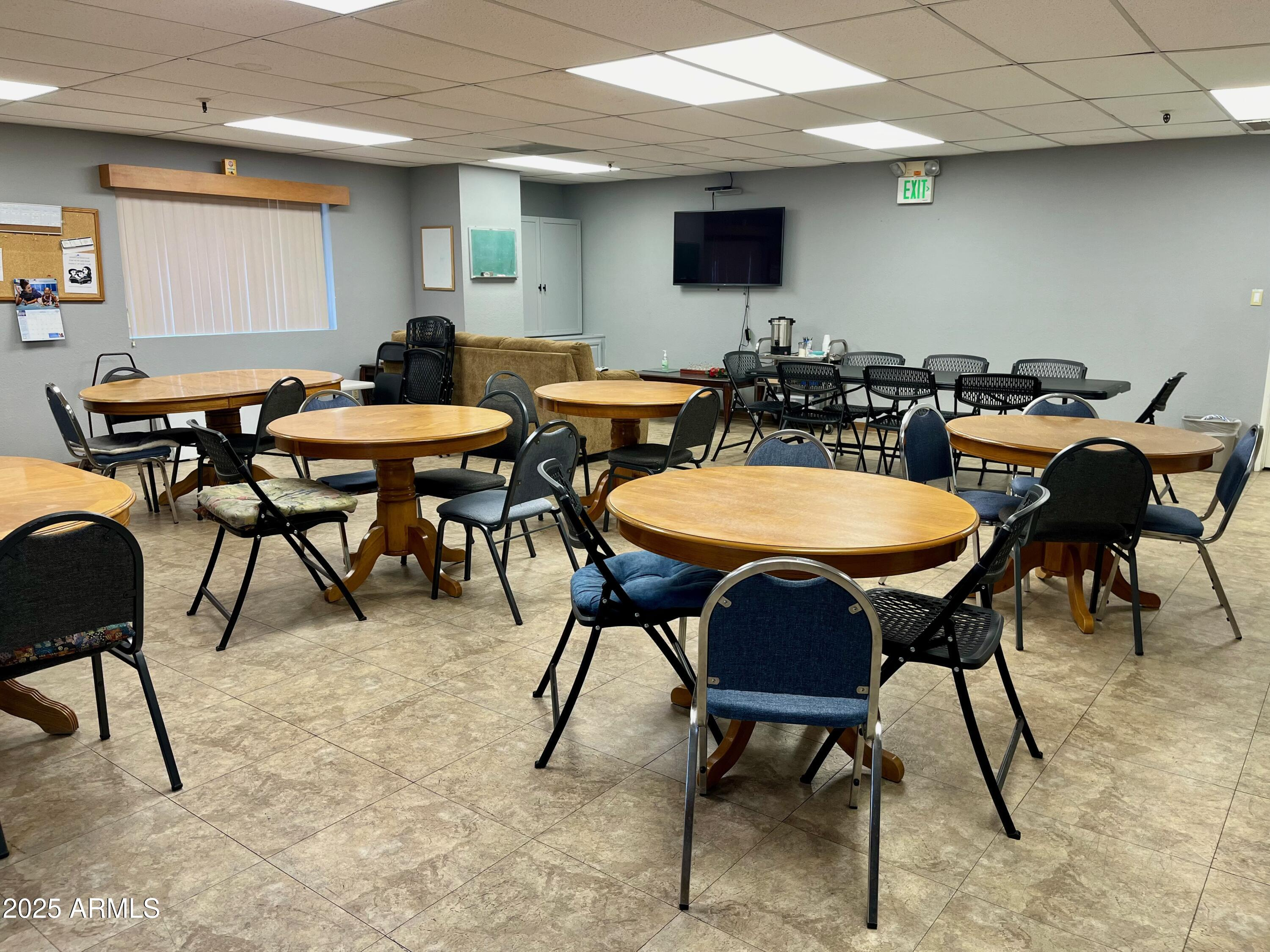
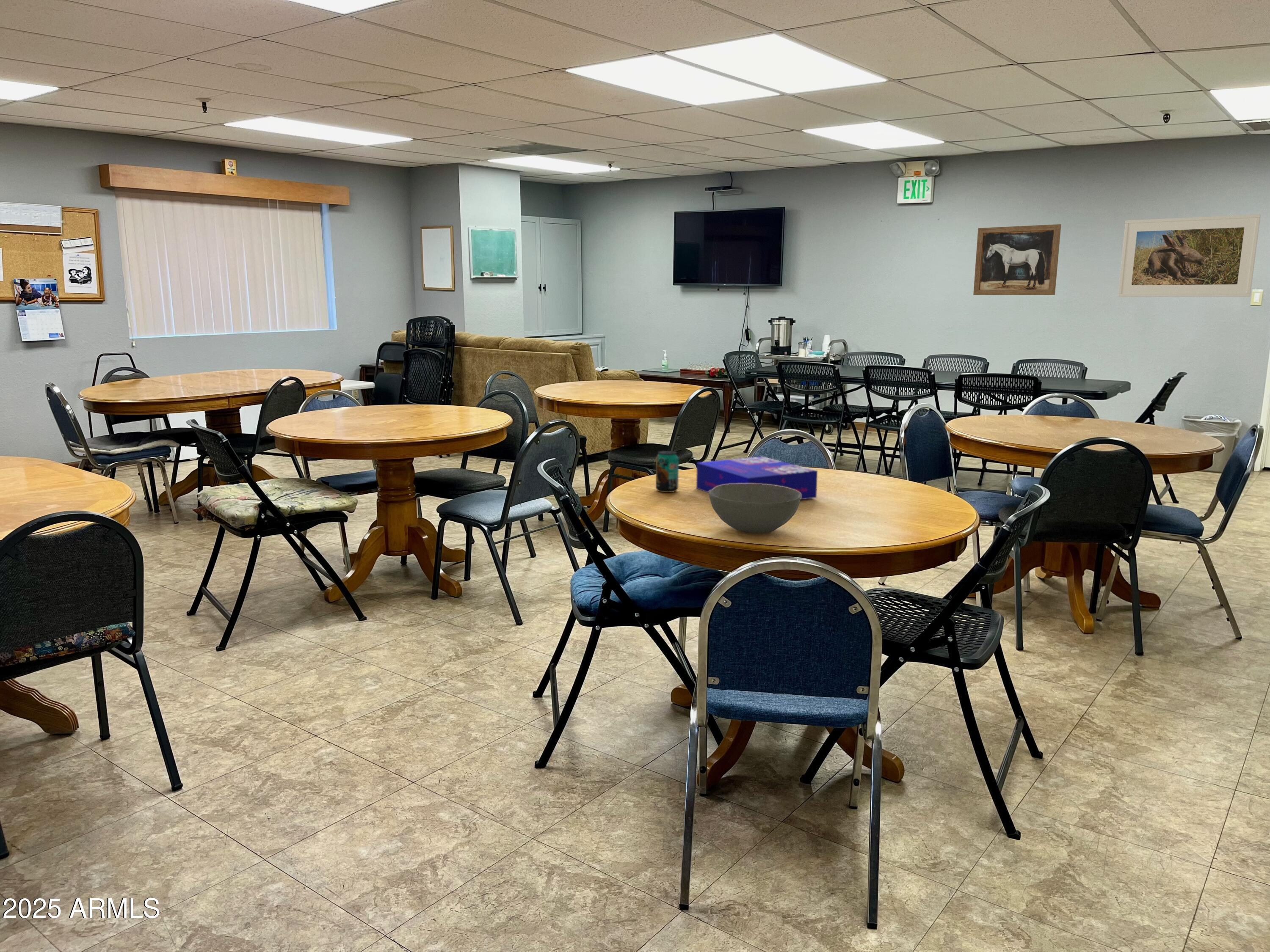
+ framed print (1186, 257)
+ beverage can (667, 471)
+ board game (755, 480)
+ wall art (1016, 261)
+ bowl (754, 511)
